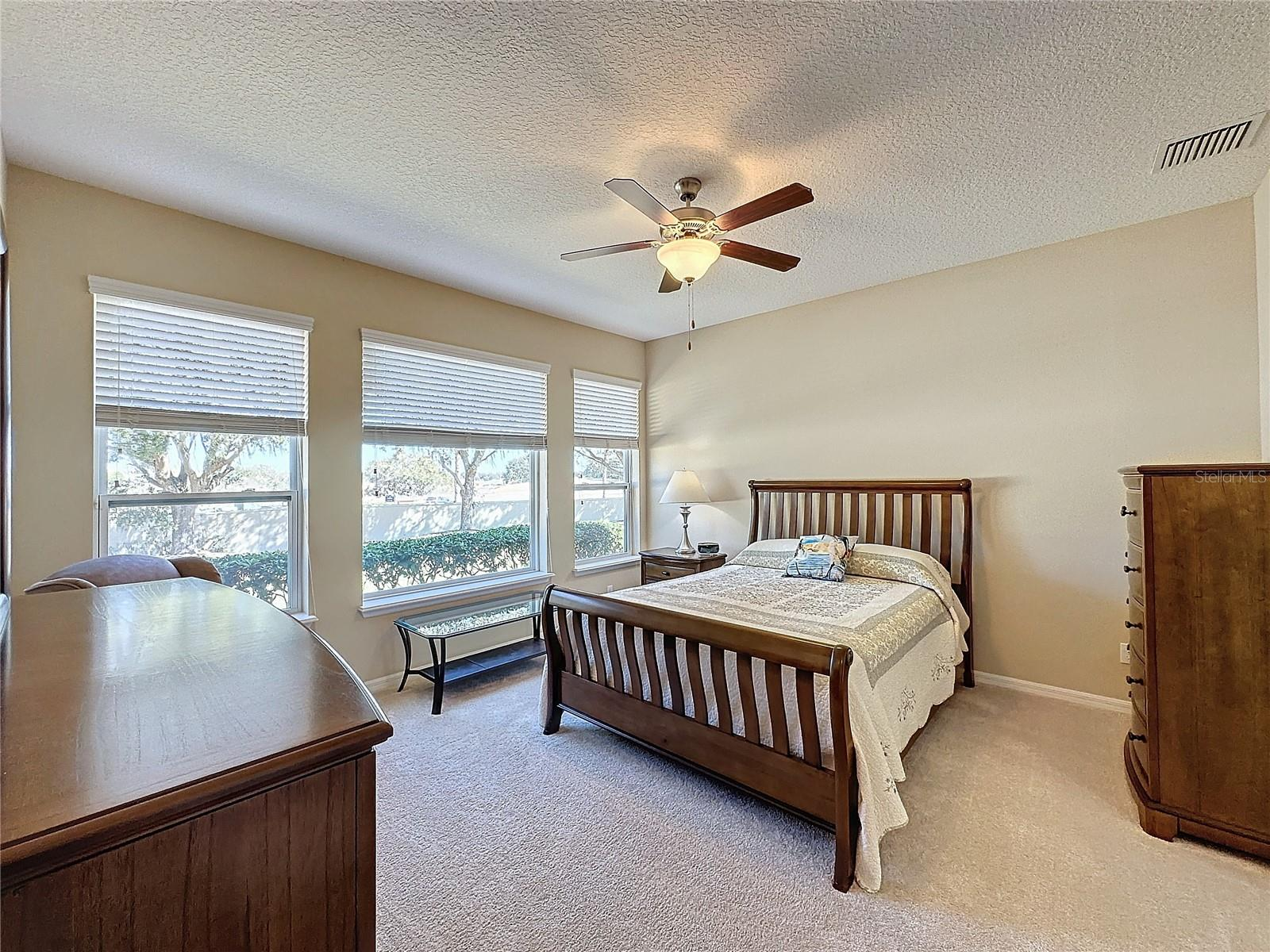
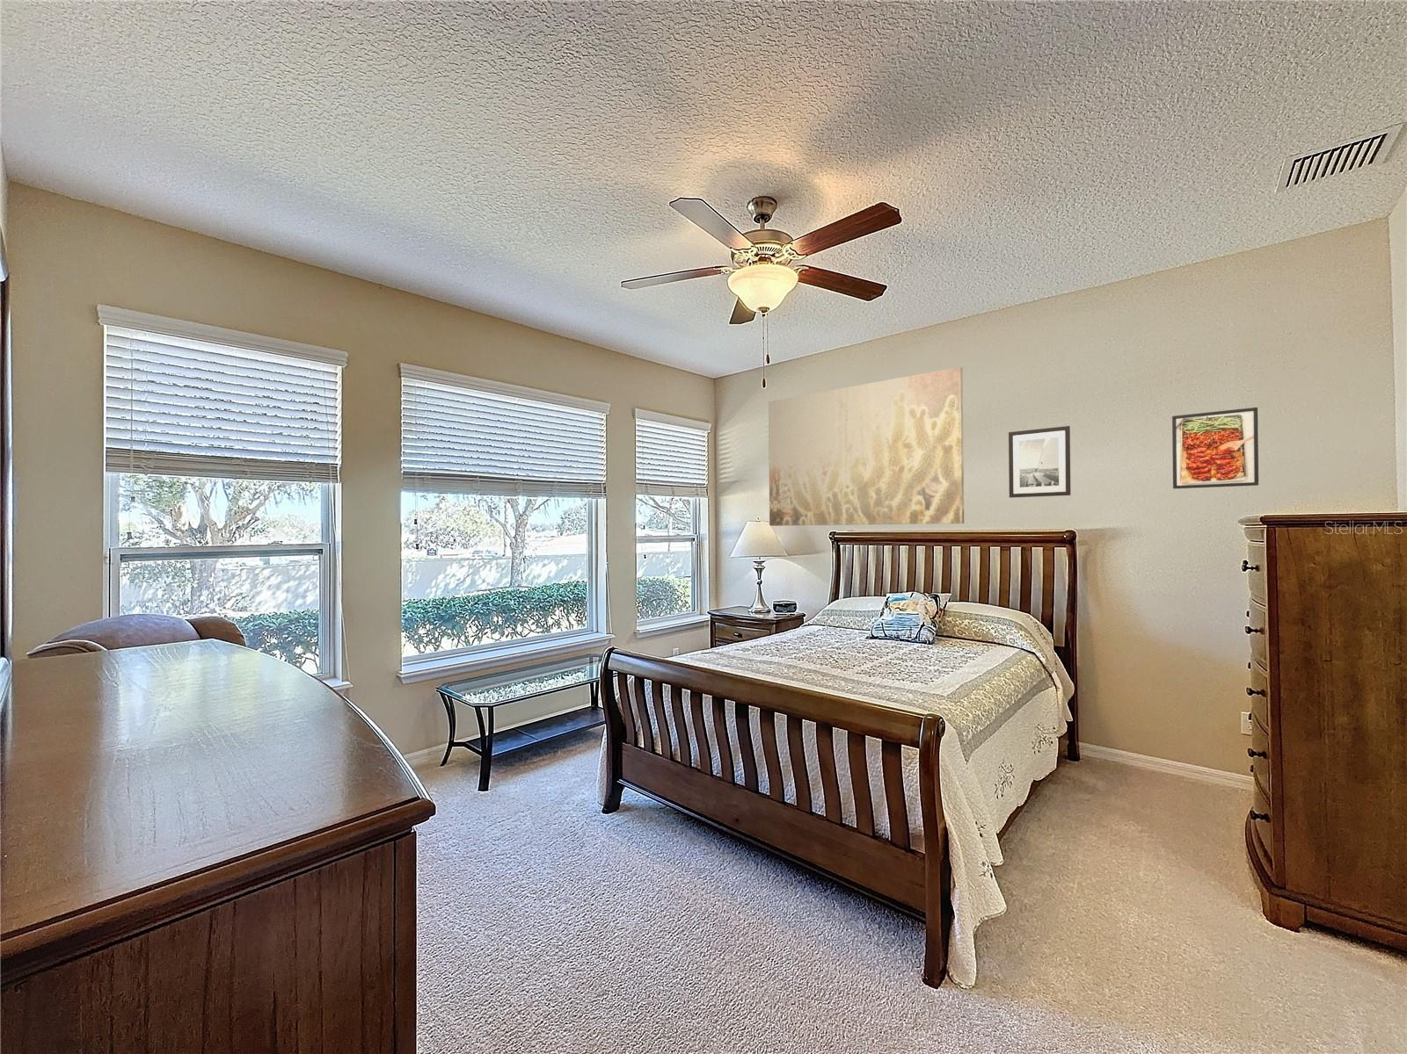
+ wall art (855, 455)
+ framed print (1213, 448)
+ wall art (1038, 463)
